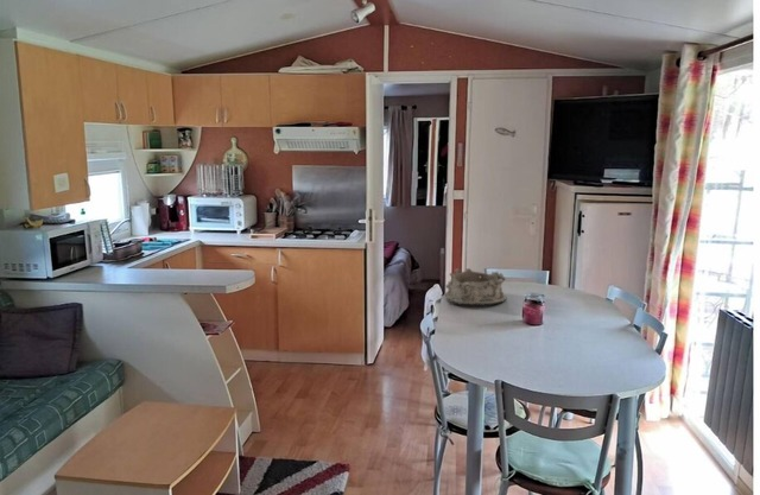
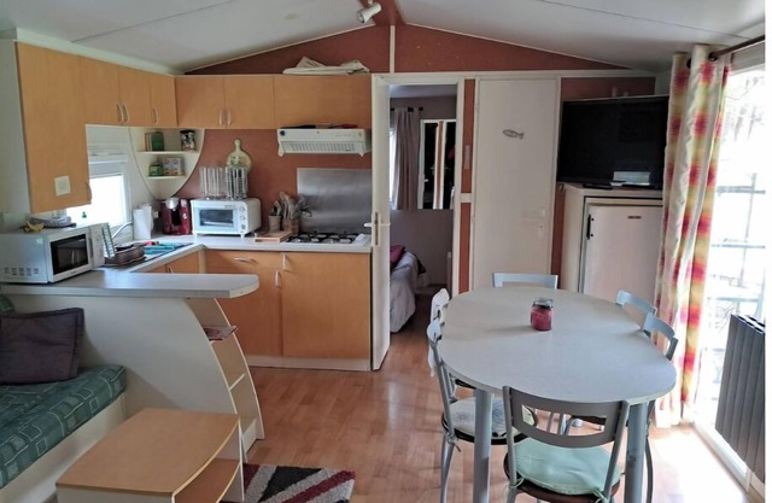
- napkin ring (475, 285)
